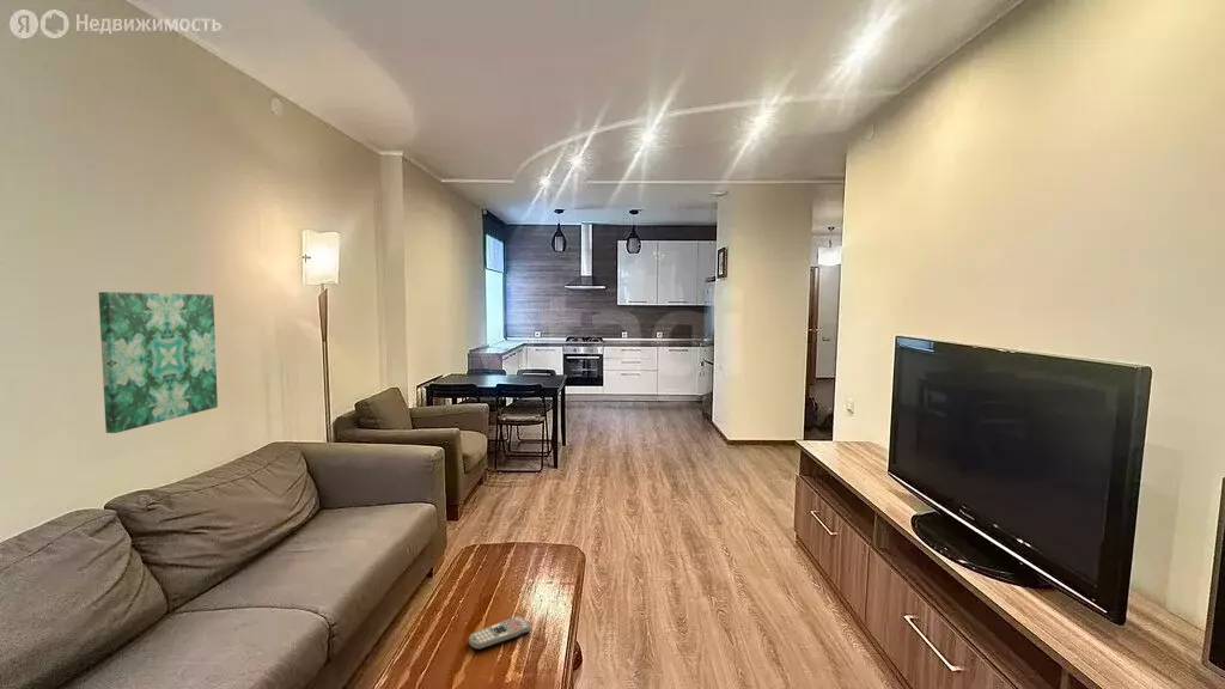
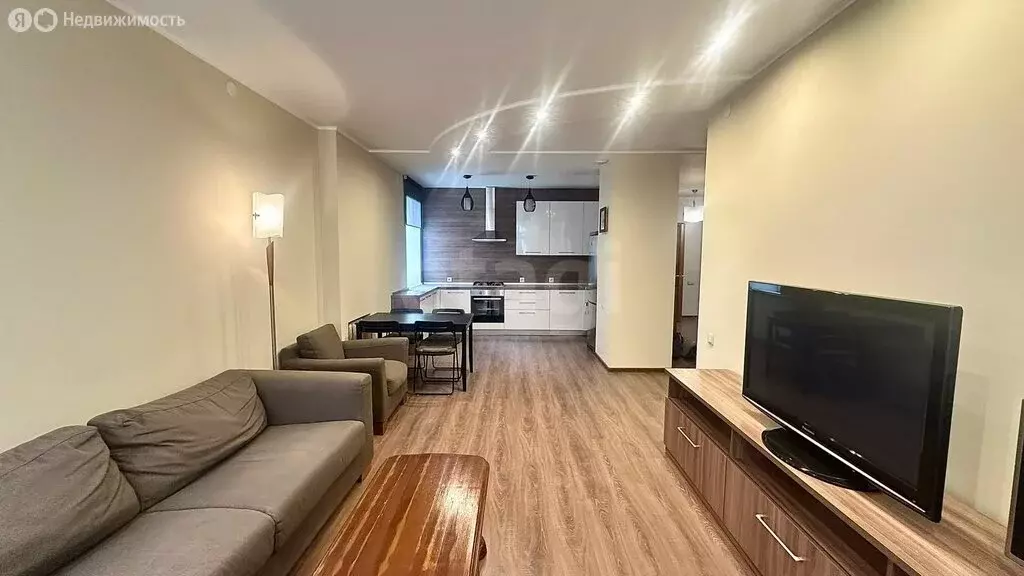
- remote control (499, 633)
- wall art (164, 356)
